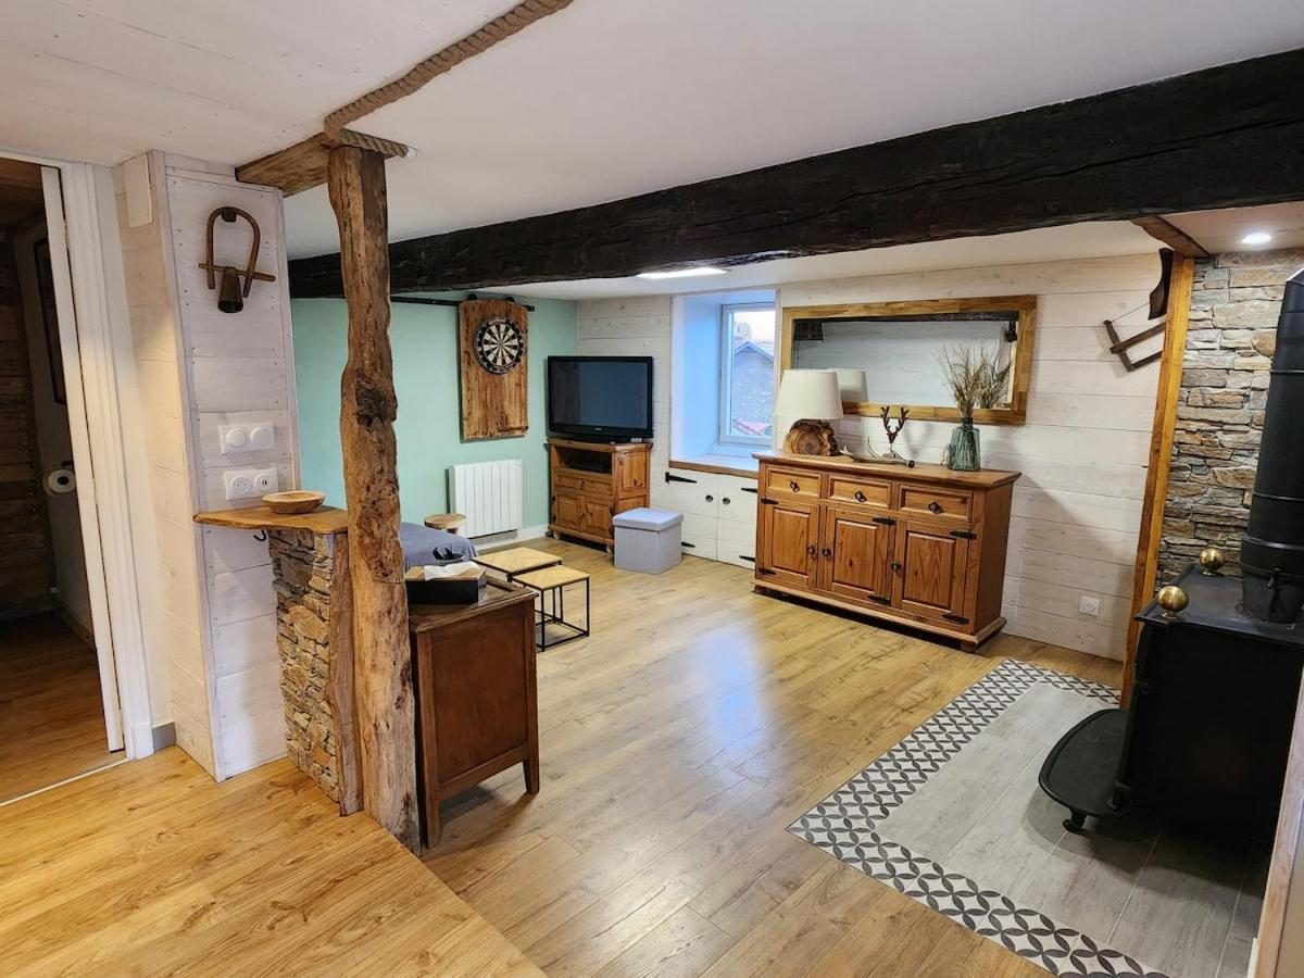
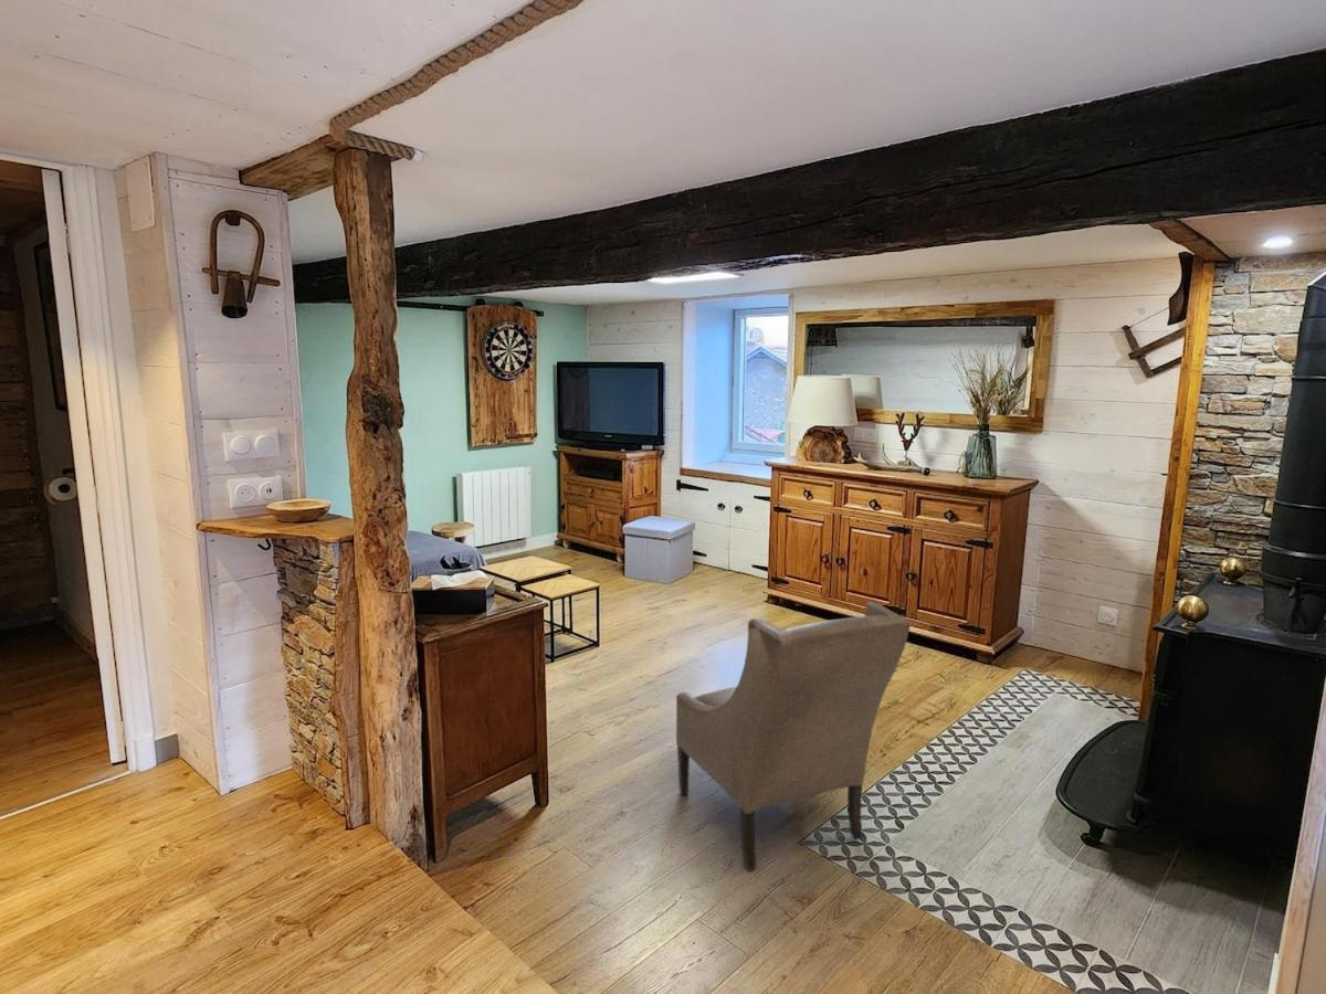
+ armchair (778, 713)
